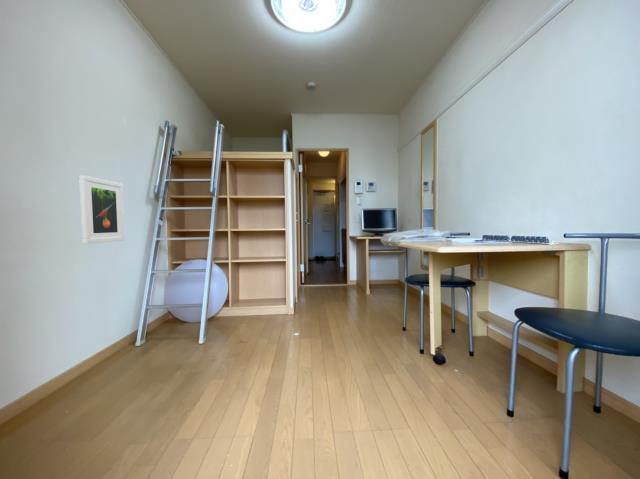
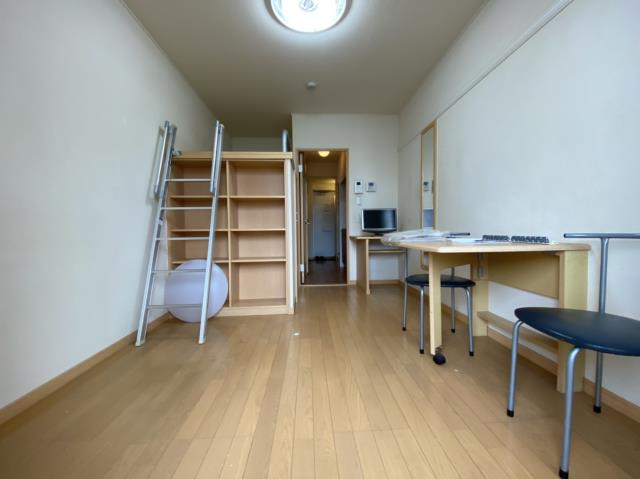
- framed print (104, 211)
